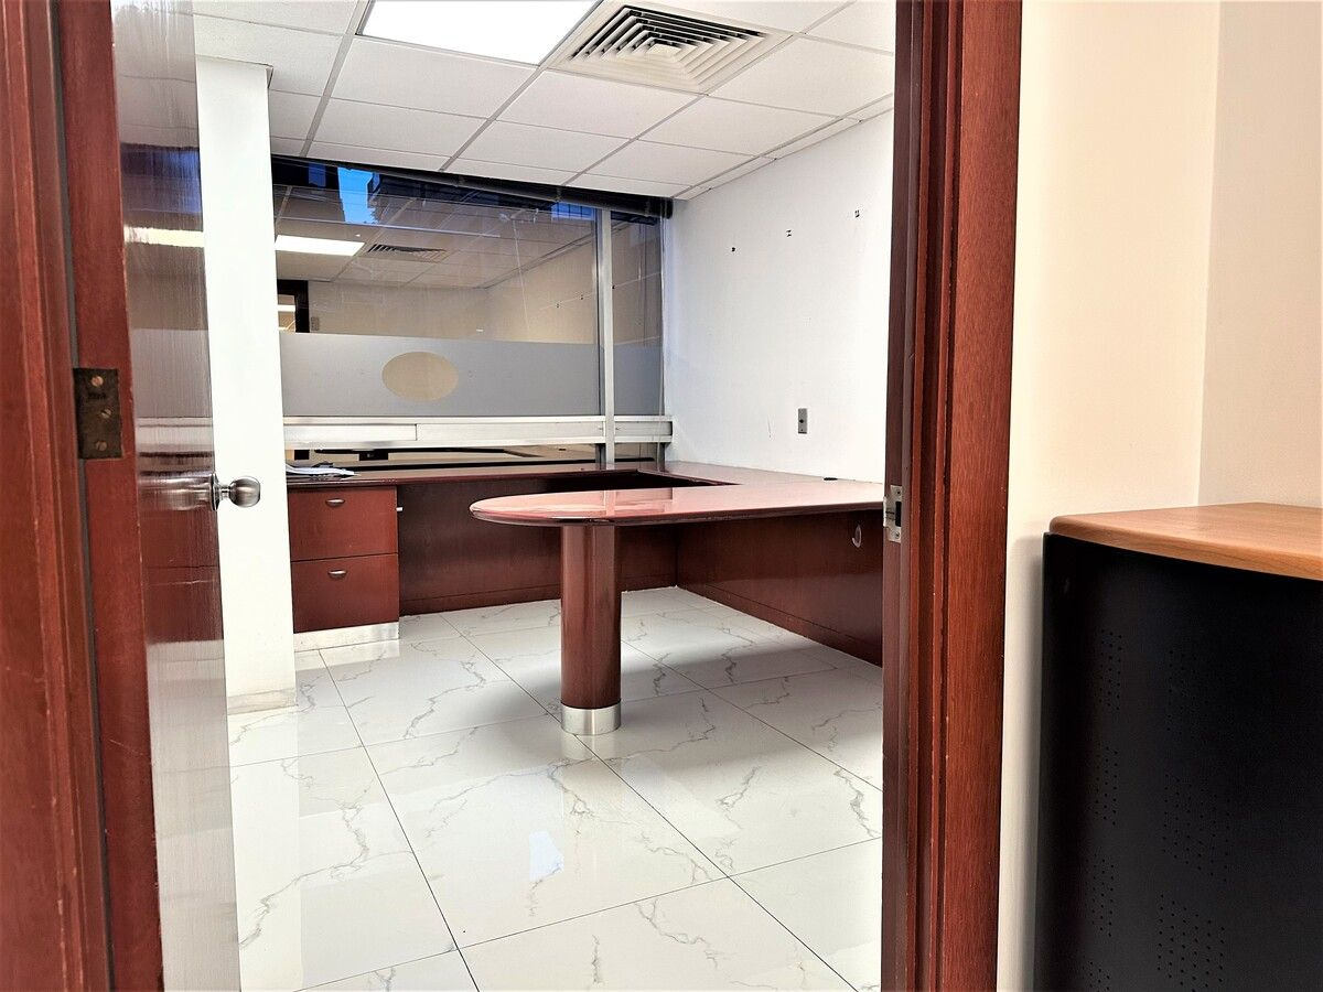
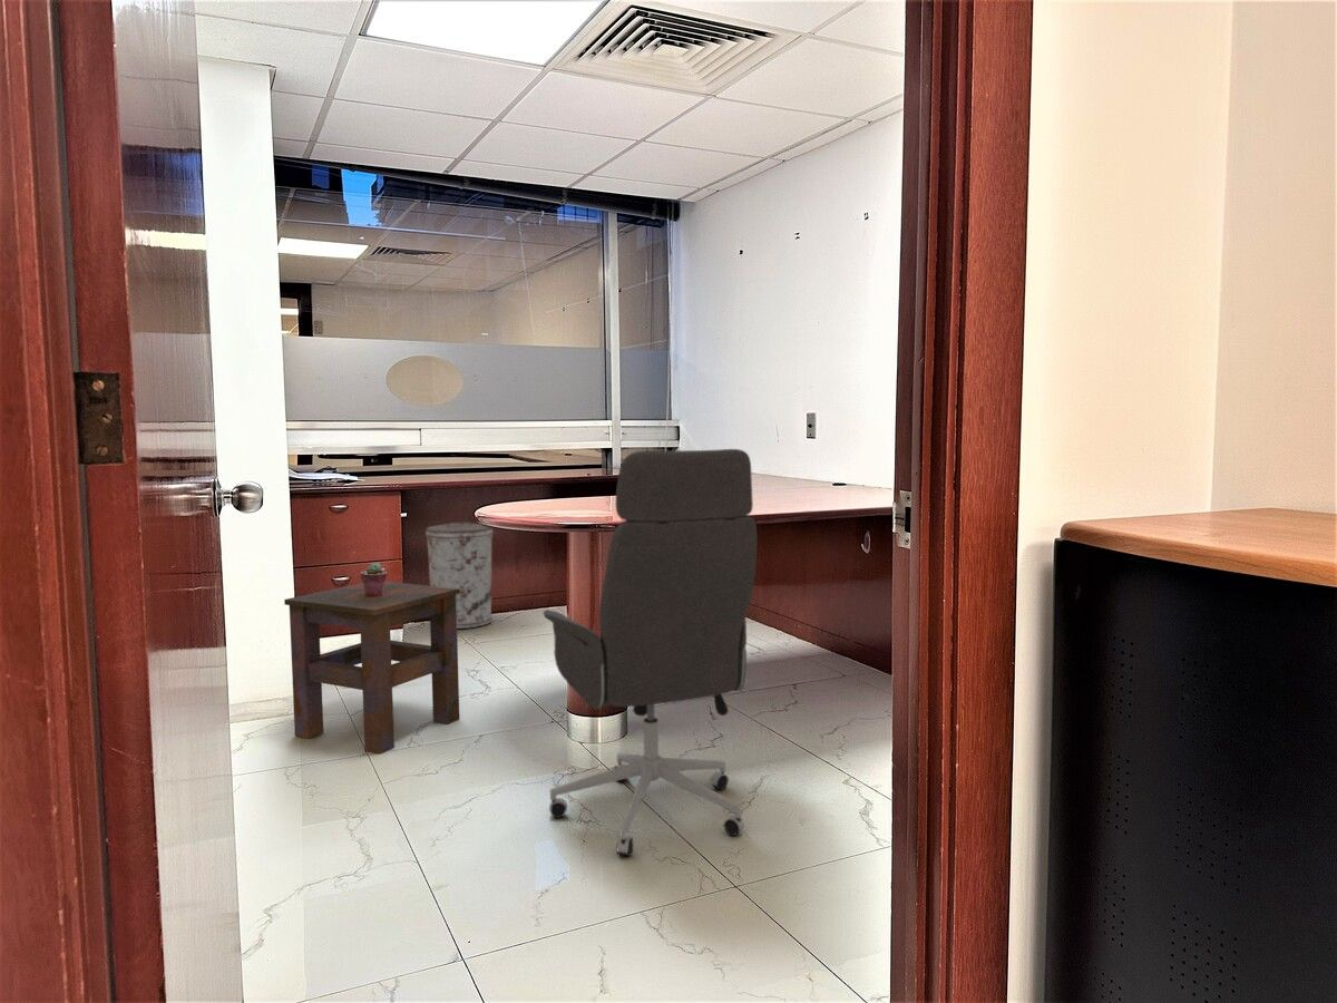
+ side table (377, 661)
+ potted succulent (373, 577)
+ office chair (653, 635)
+ trash can (460, 572)
